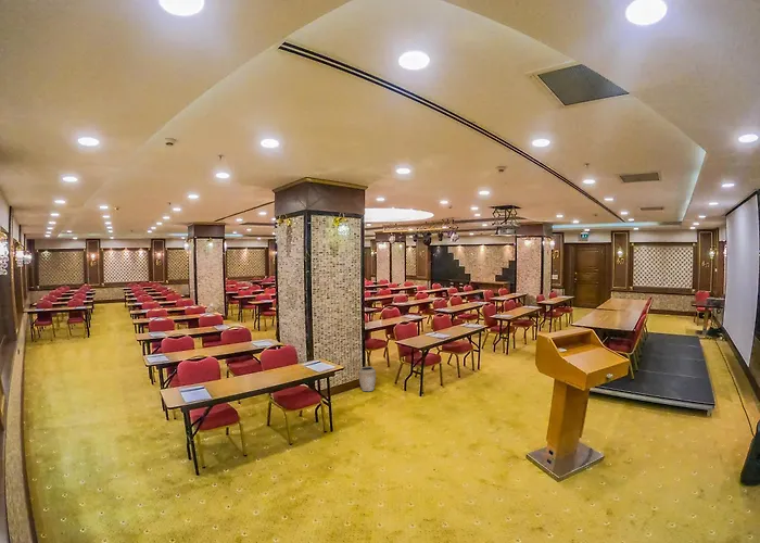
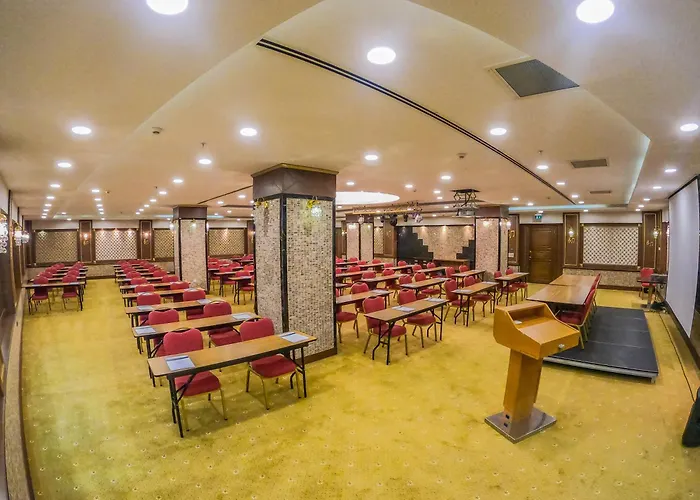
- vase (367, 379)
